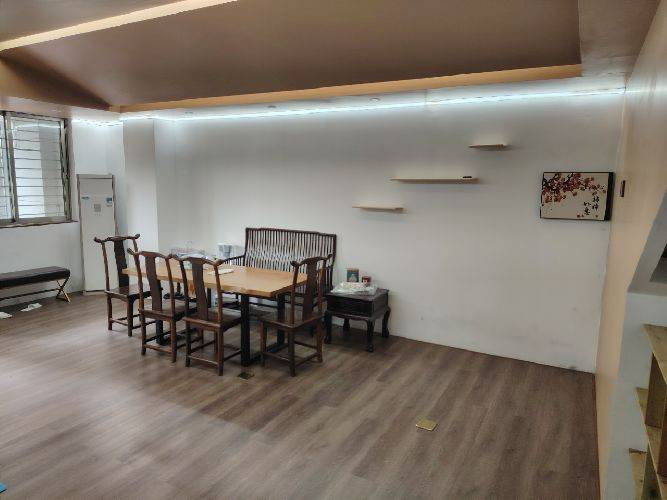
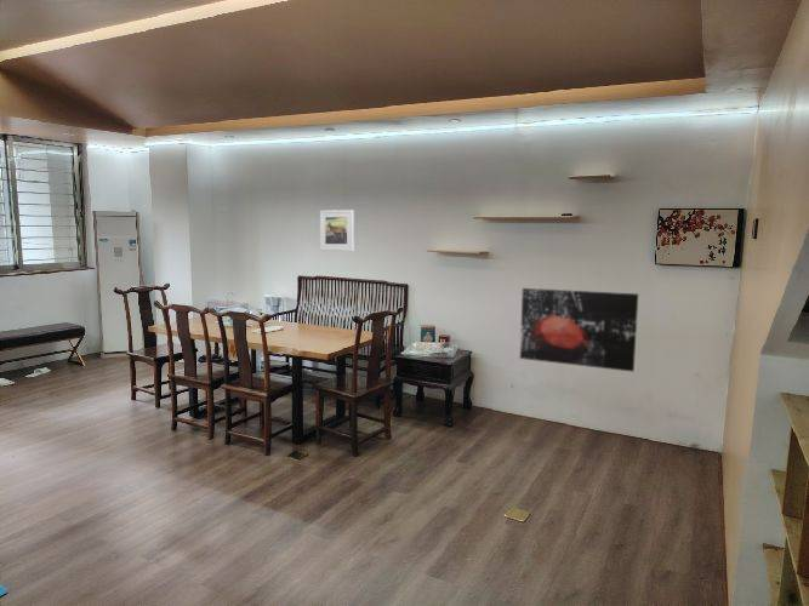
+ wall art (575, 327)
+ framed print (336, 230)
